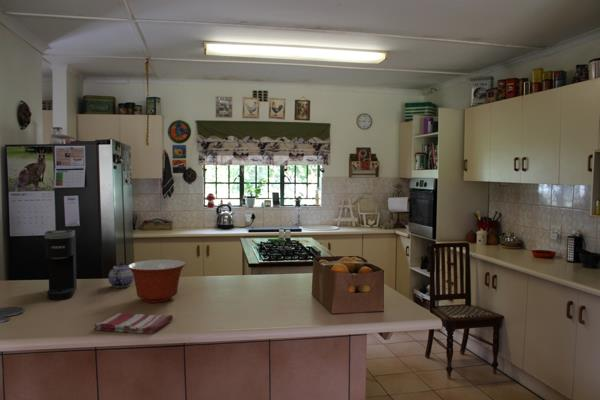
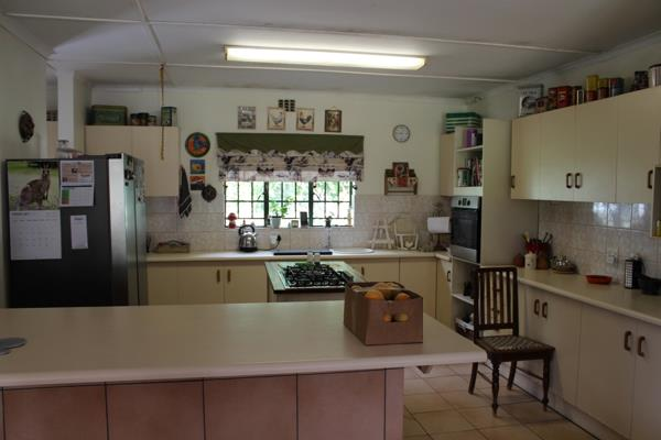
- mixing bowl (157, 281)
- teapot (121, 274)
- coffee maker (61, 261)
- dish towel (134, 321)
